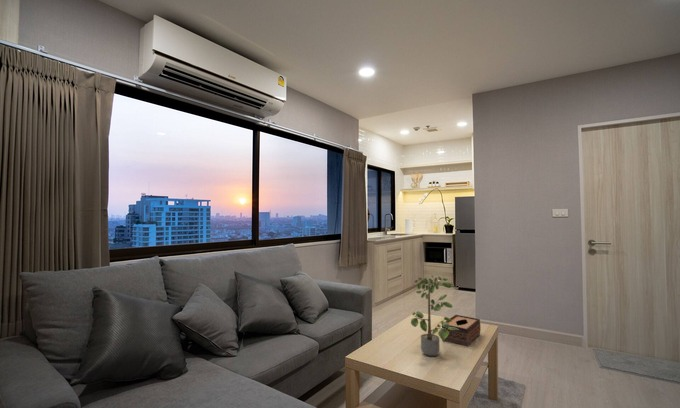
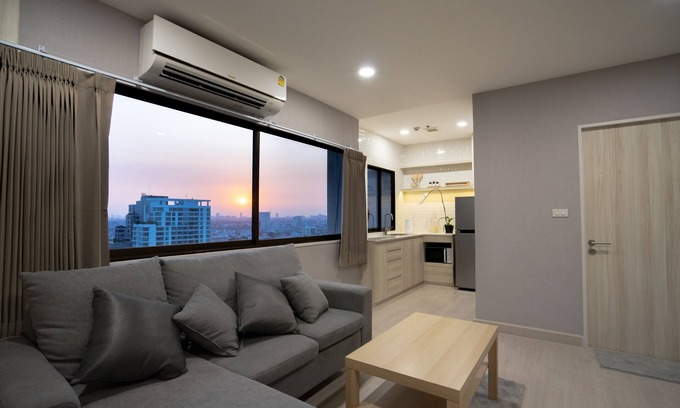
- tissue box (461, 329)
- potted plant (435, 310)
